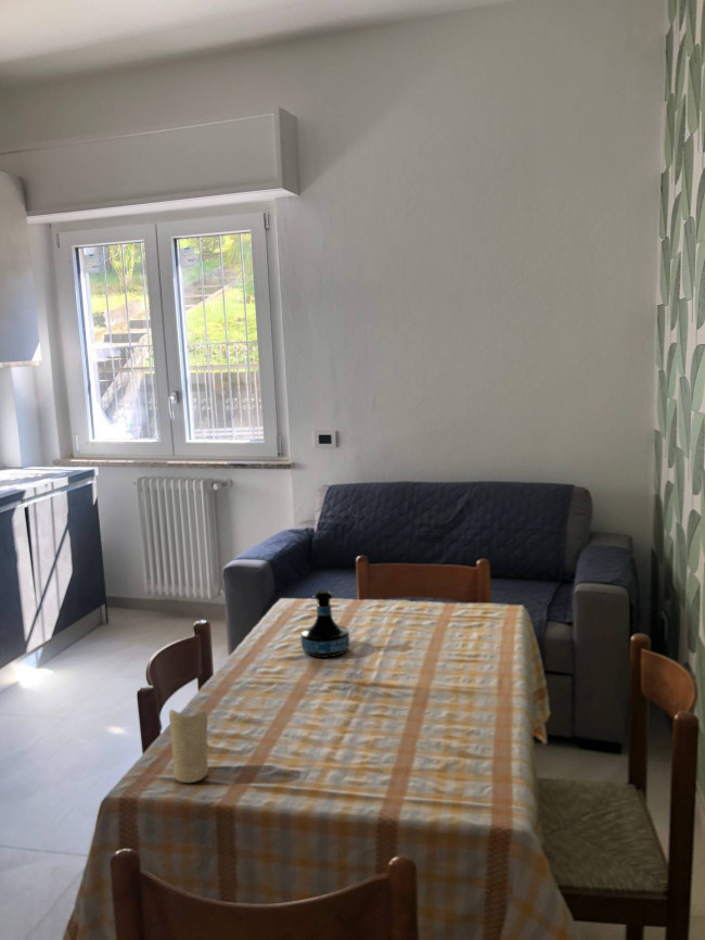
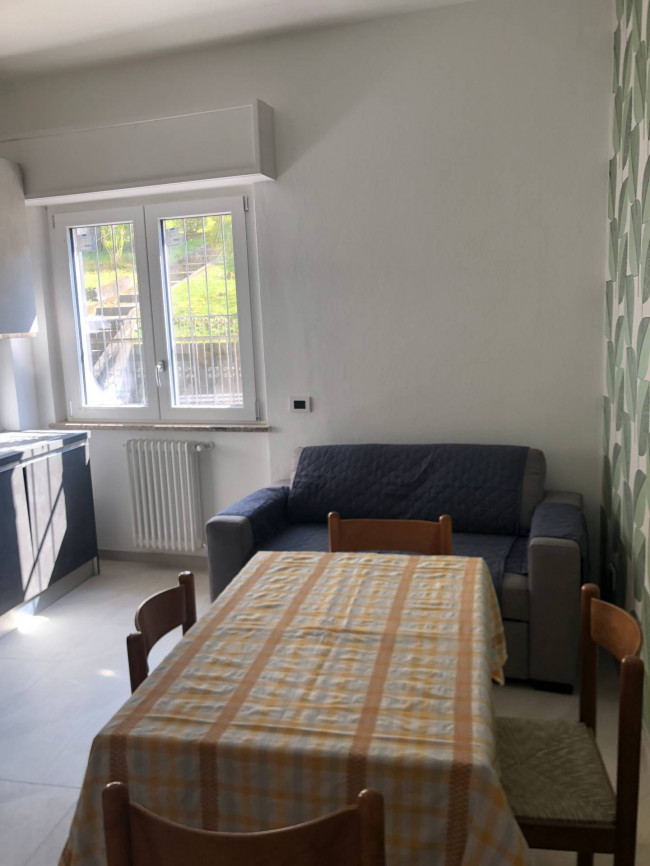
- candle (190, 740)
- tequila bottle (324, 620)
